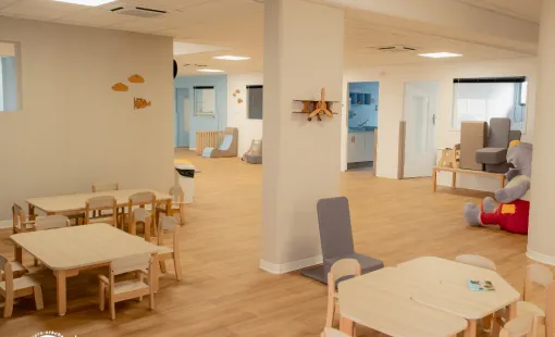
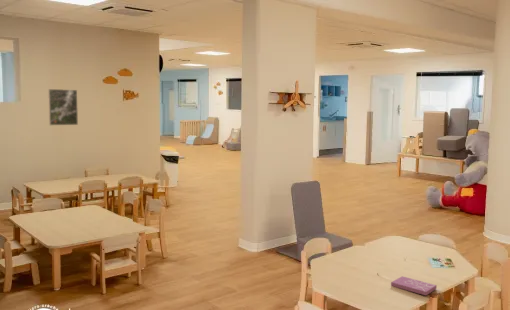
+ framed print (63, 107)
+ book (413, 285)
